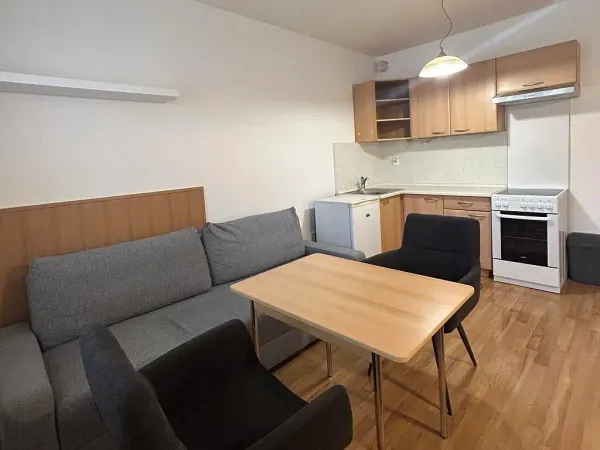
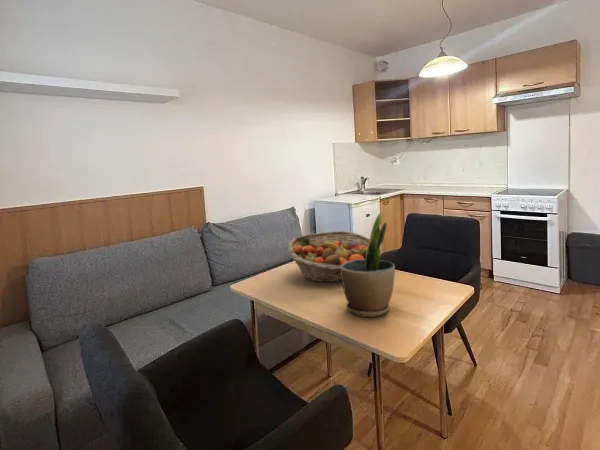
+ potted plant (367, 263)
+ fruit basket (334, 255)
